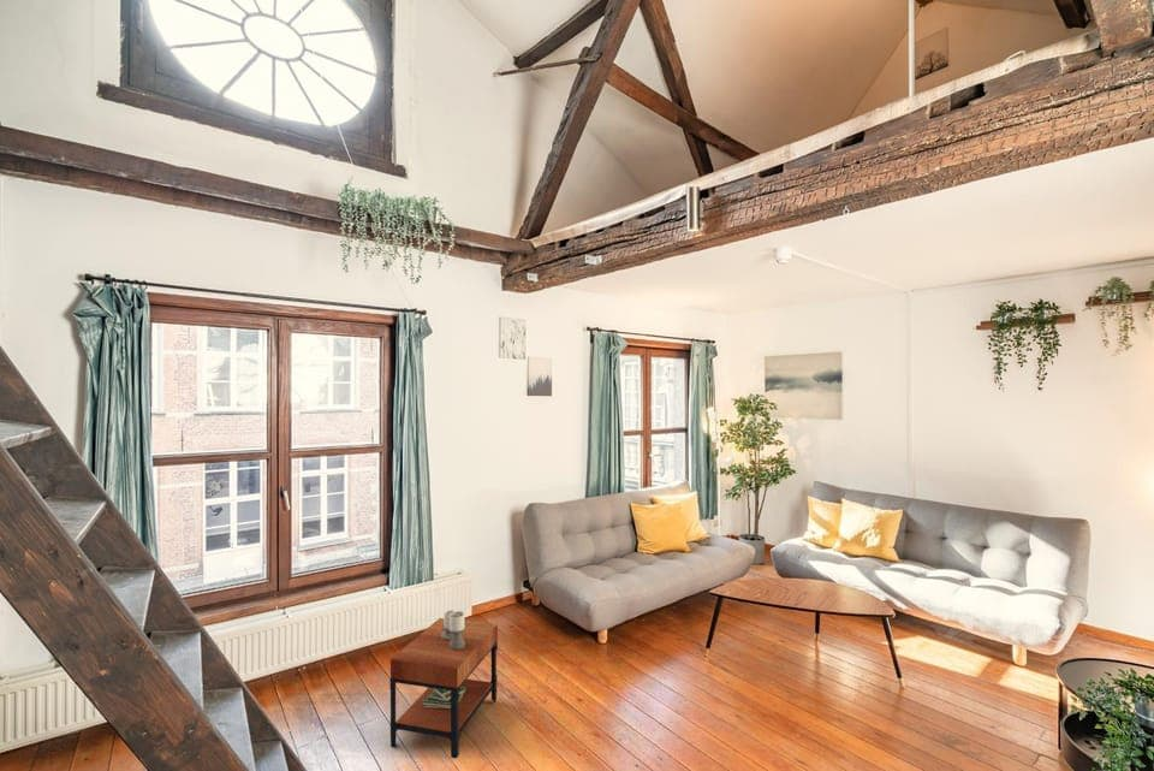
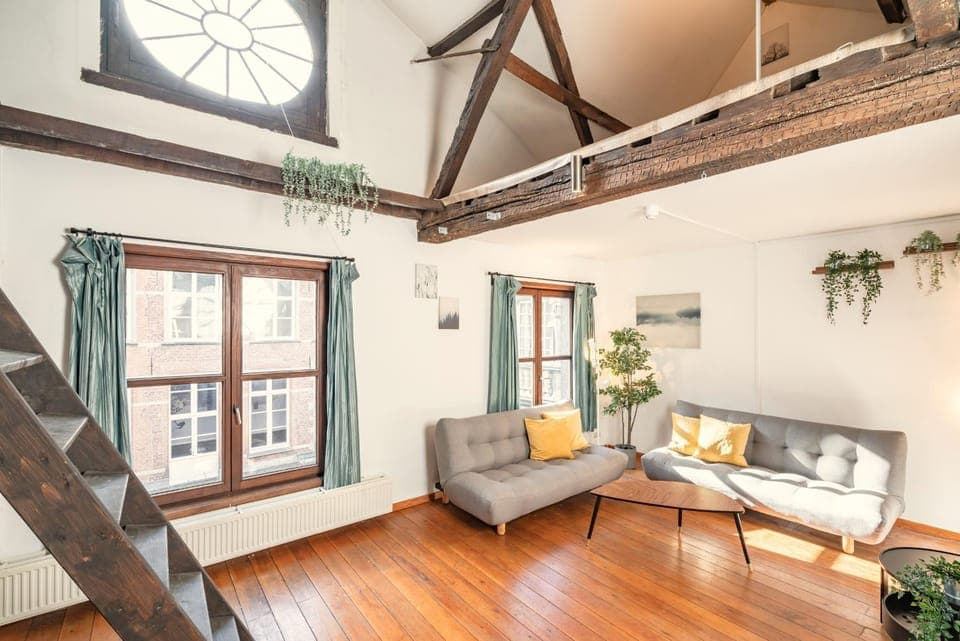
- side table (447, 665)
